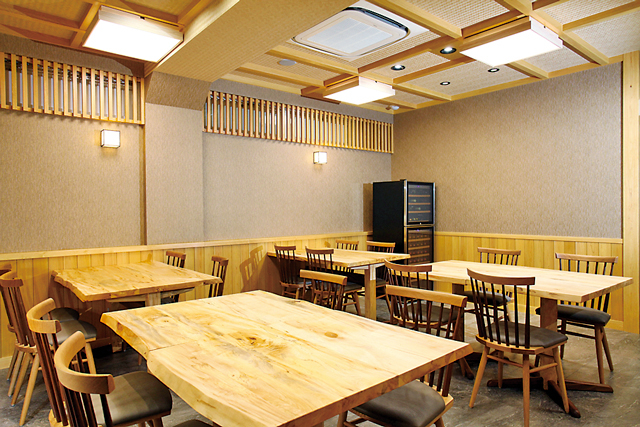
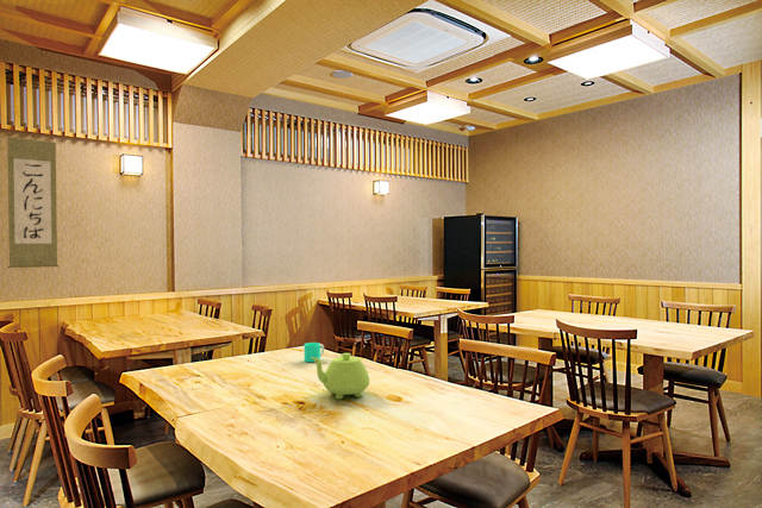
+ teapot (339, 374)
+ cup (314, 351)
+ wall scroll (32, 201)
